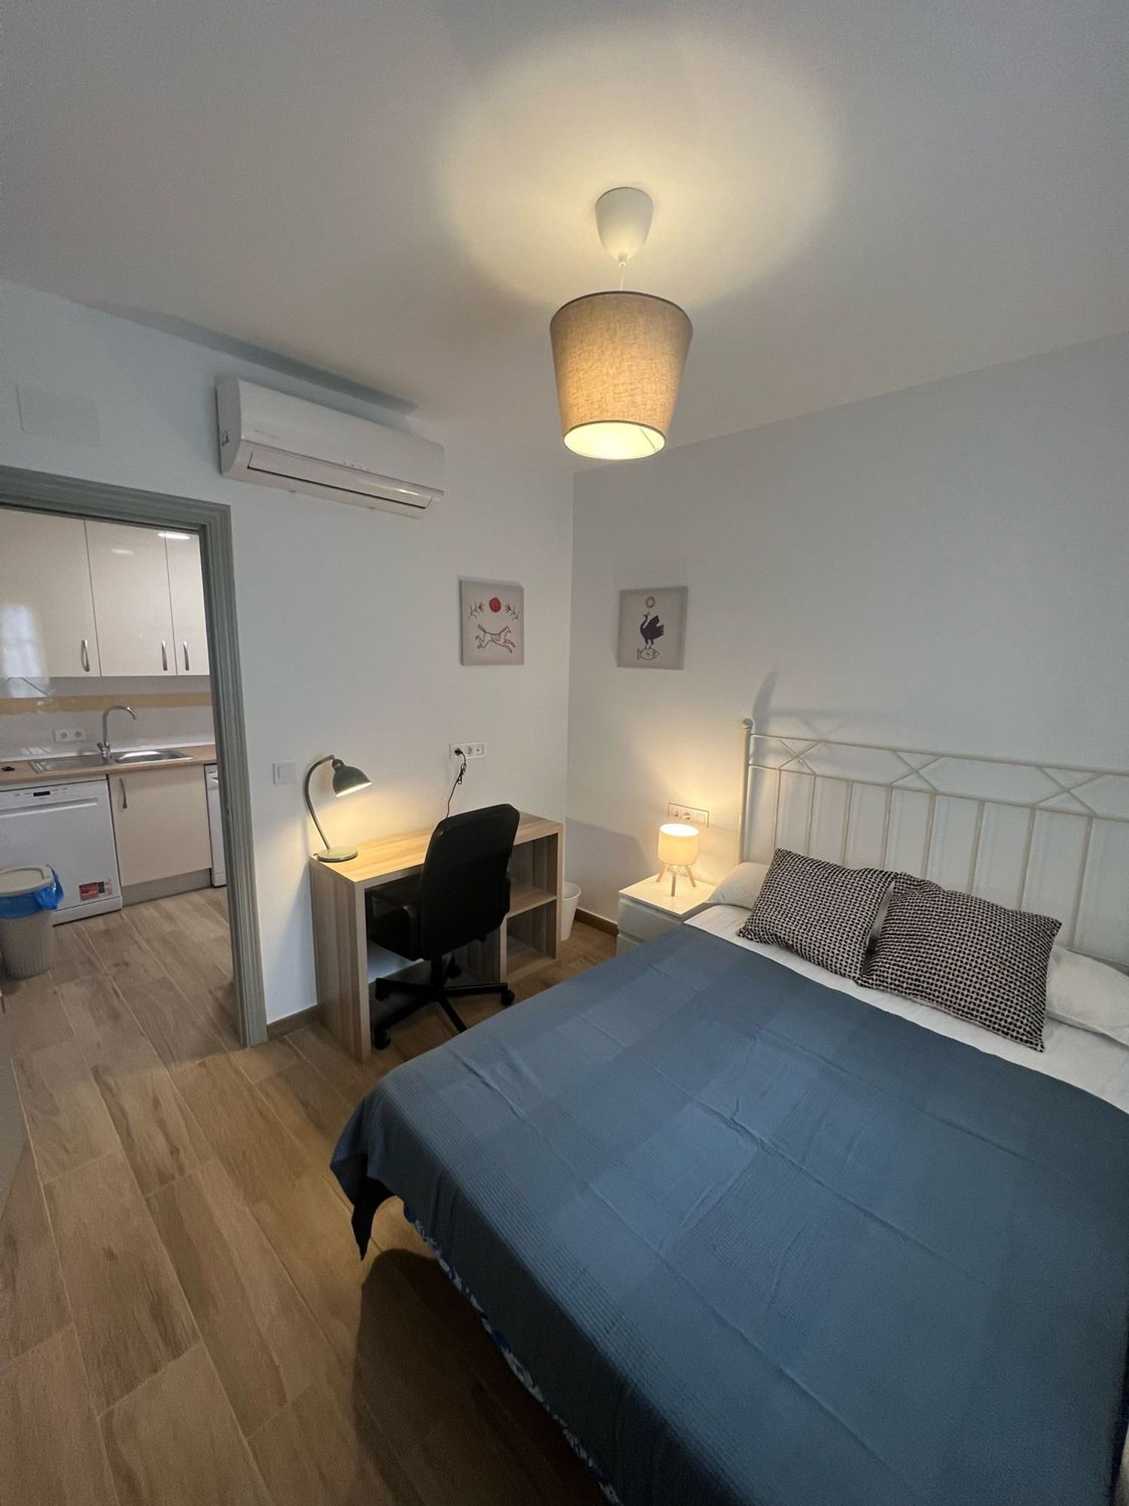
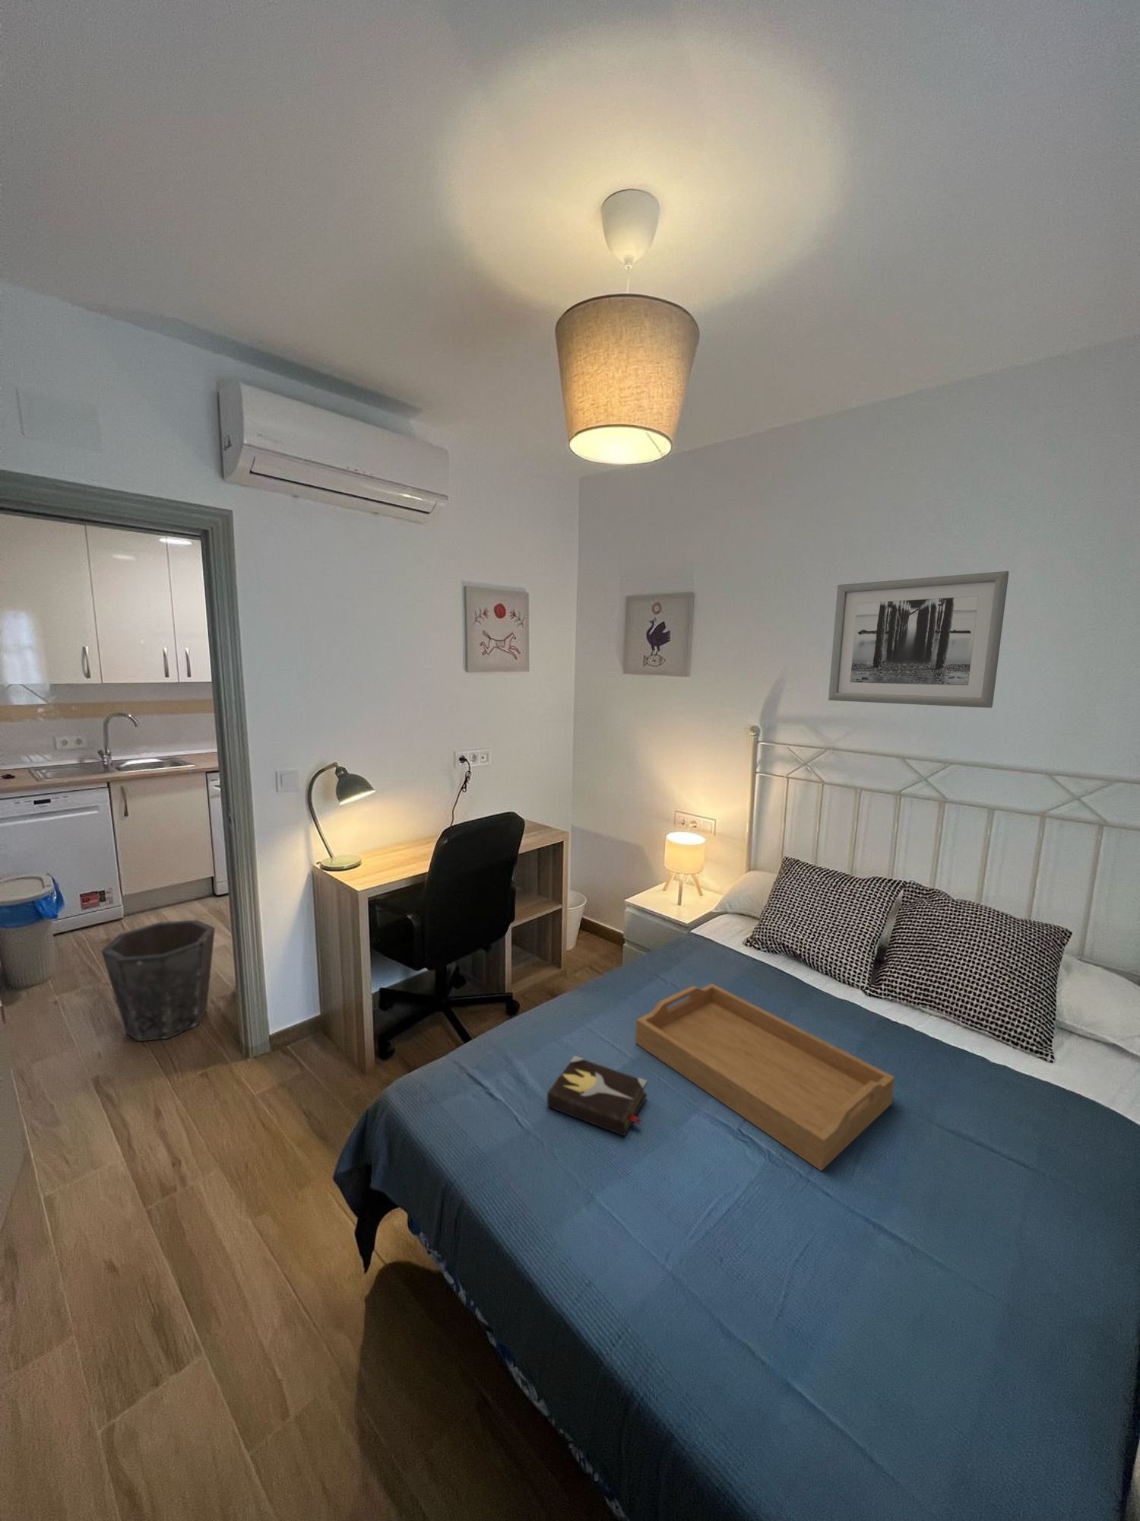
+ wall art (910, 642)
+ hardback book (598, 1092)
+ waste bin (164, 981)
+ serving tray (756, 1055)
